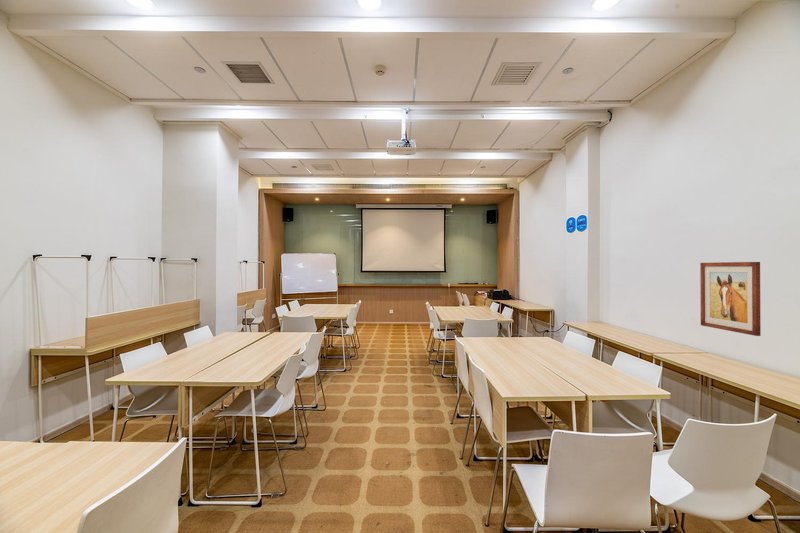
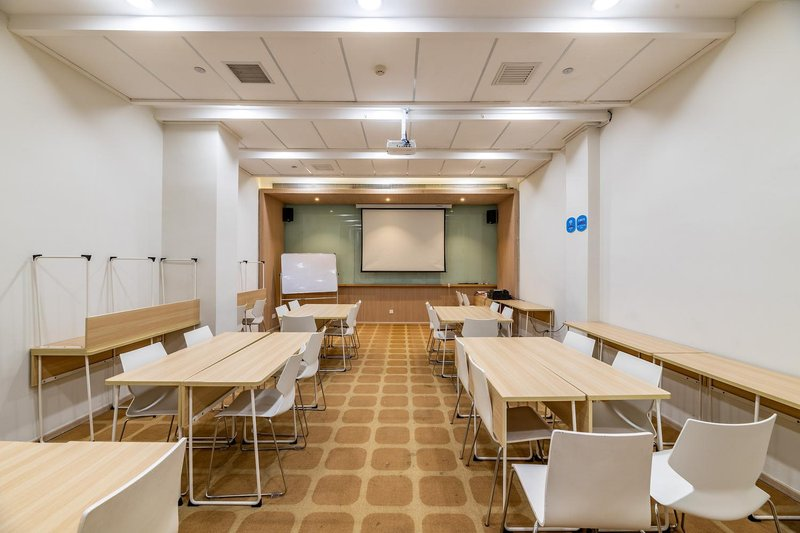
- wall art (727, 296)
